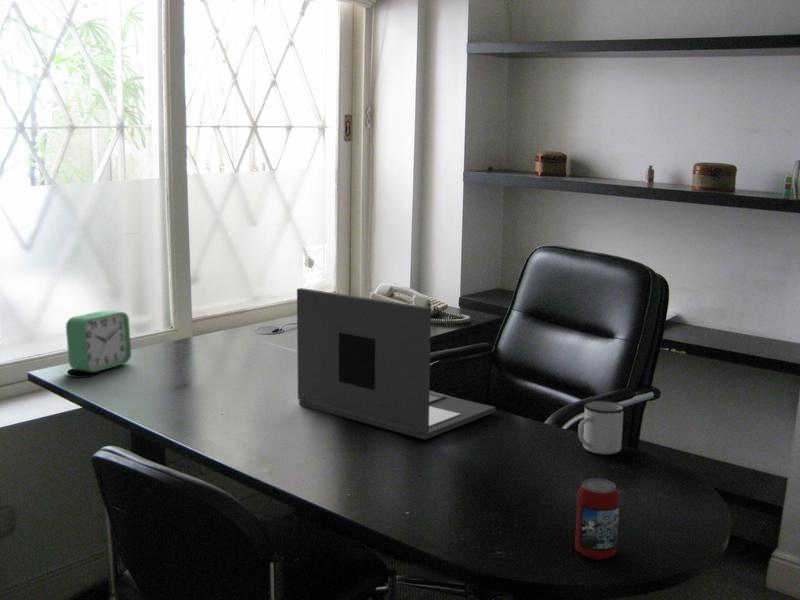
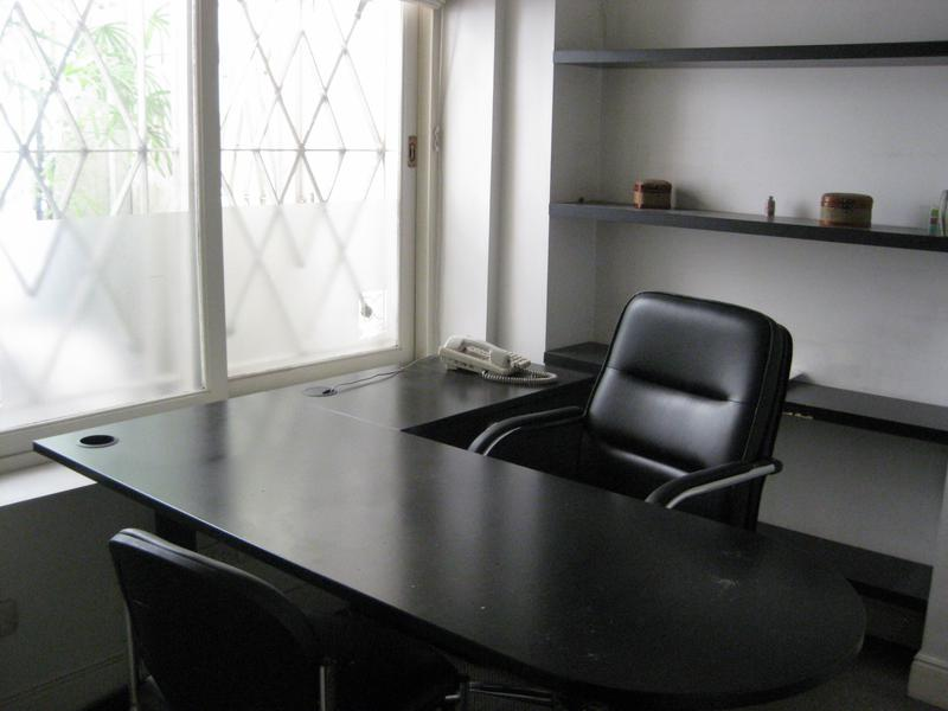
- mug (597, 428)
- alarm clock (99, 340)
- laptop (396, 350)
- beverage can (597, 518)
